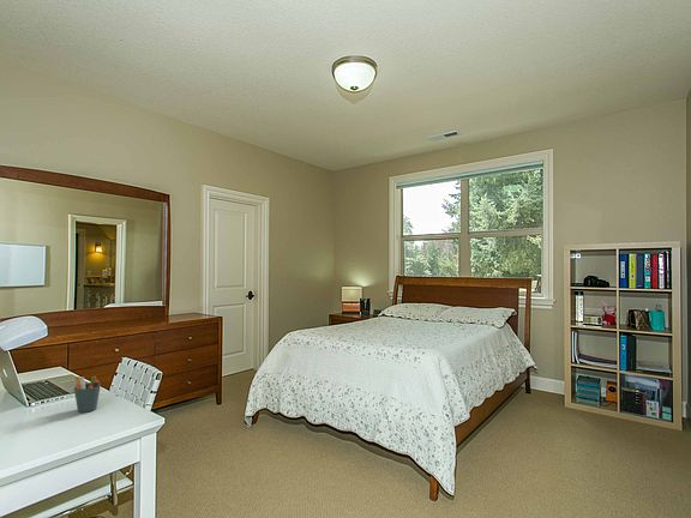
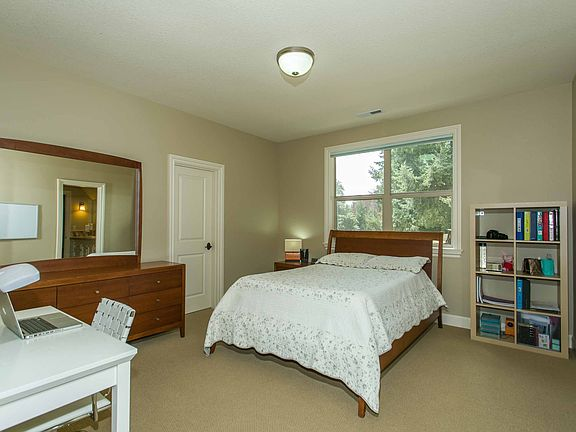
- pen holder (86, 391)
